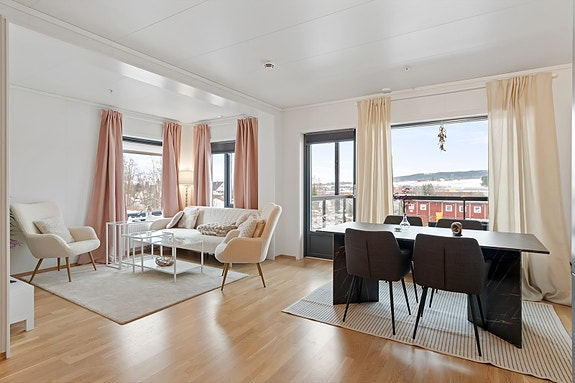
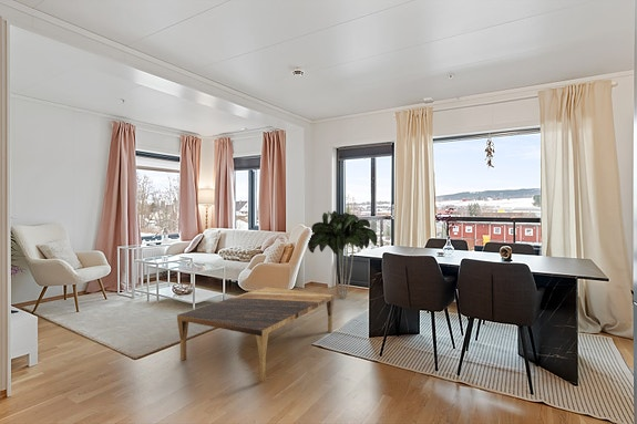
+ coffee table (264, 323)
+ indoor plant (342, 254)
